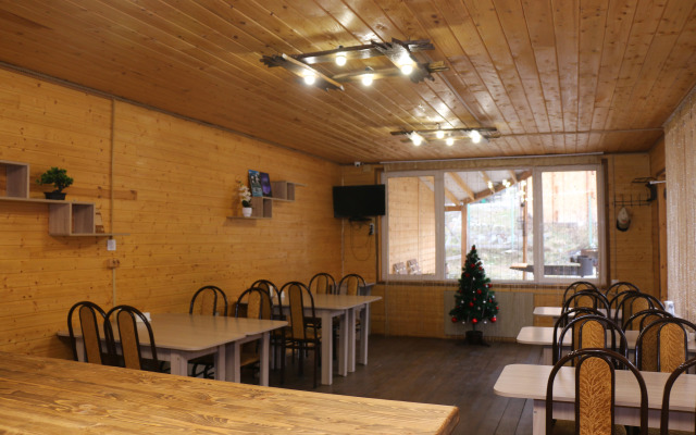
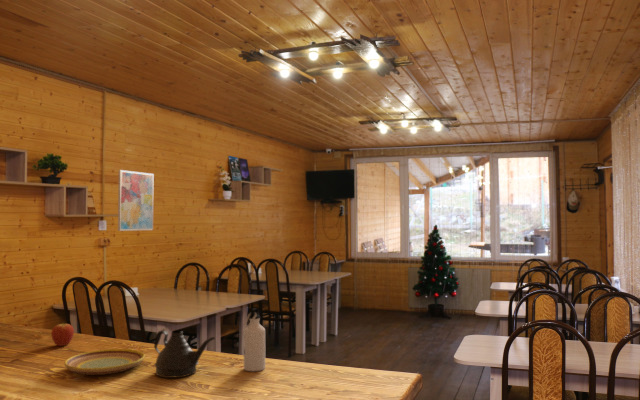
+ water bottle (251, 339)
+ wall art (136, 201)
+ plate (105, 362)
+ fruit (62, 333)
+ teapot (183, 352)
